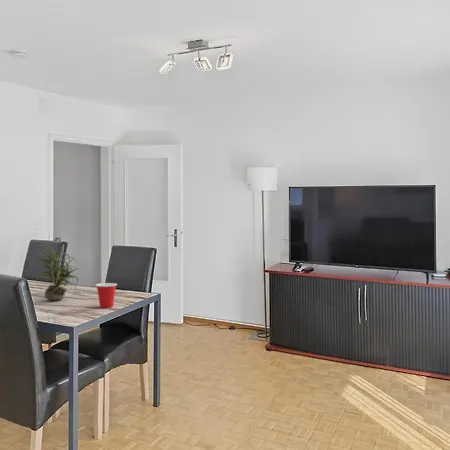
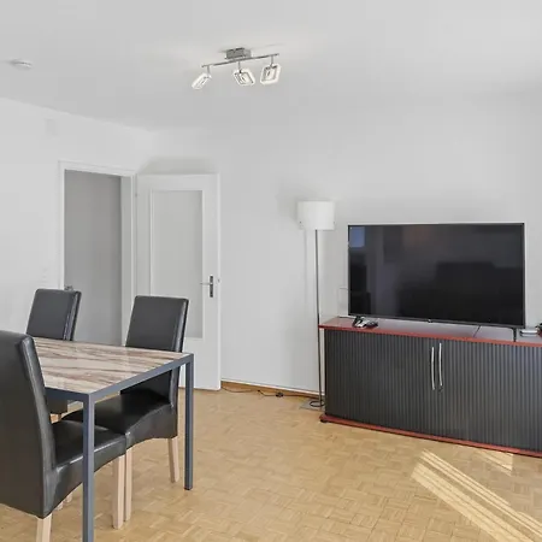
- cup (106, 295)
- potted plant (53, 271)
